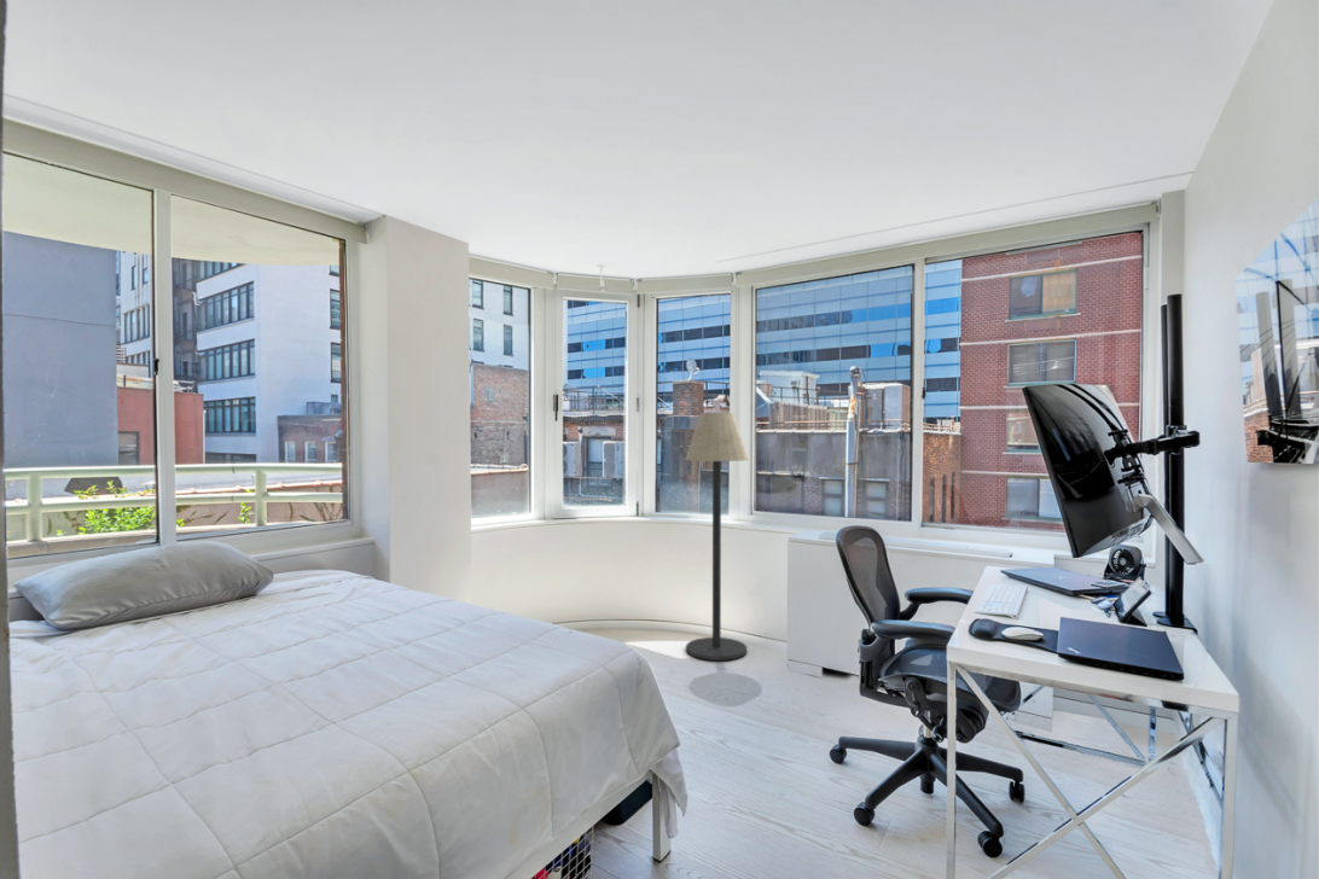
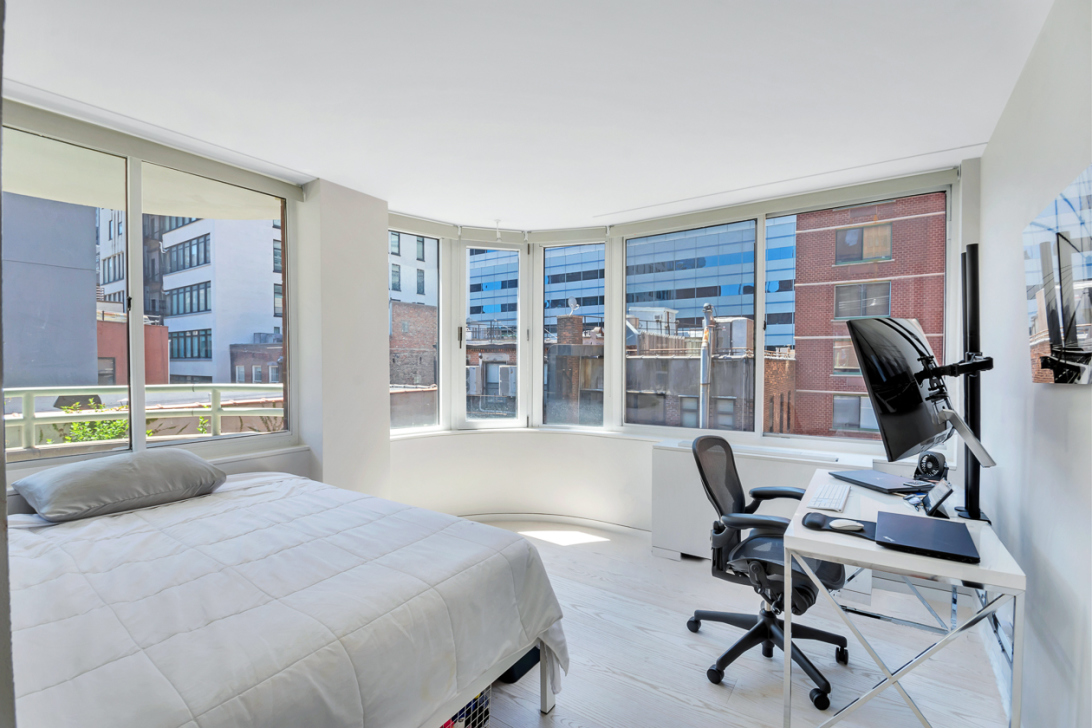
- floor lamp (716, 531)
